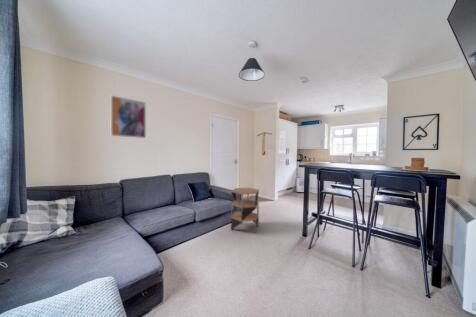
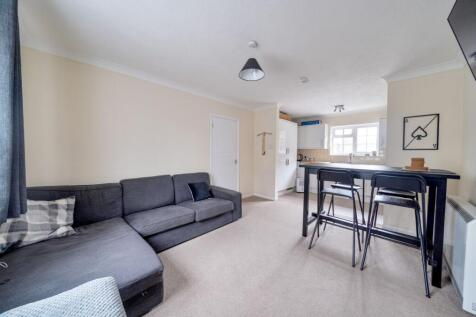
- wall art (129, 118)
- side table (245, 209)
